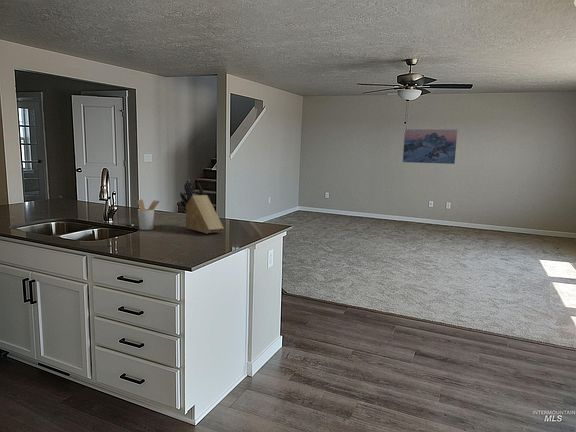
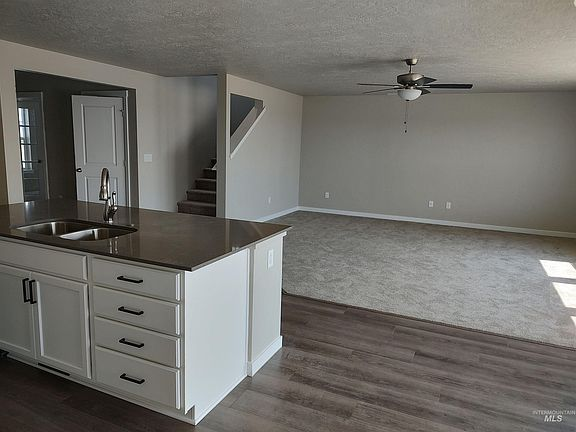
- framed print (429, 146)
- knife block (200, 205)
- utensil holder (149, 214)
